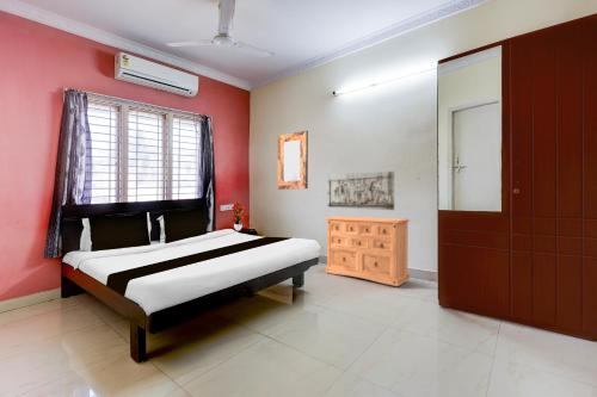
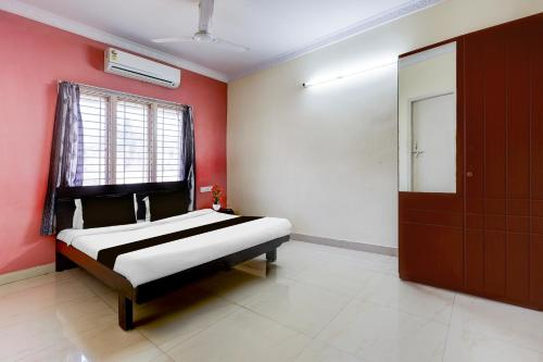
- home mirror (291, 161)
- relief sculpture (358, 191)
- dresser (365, 246)
